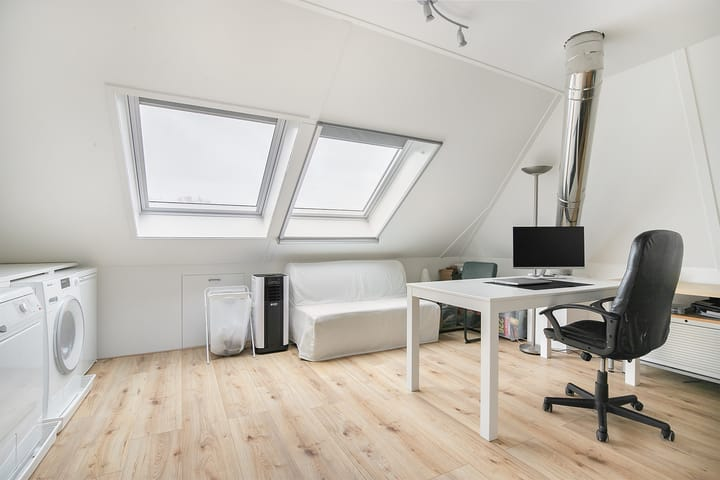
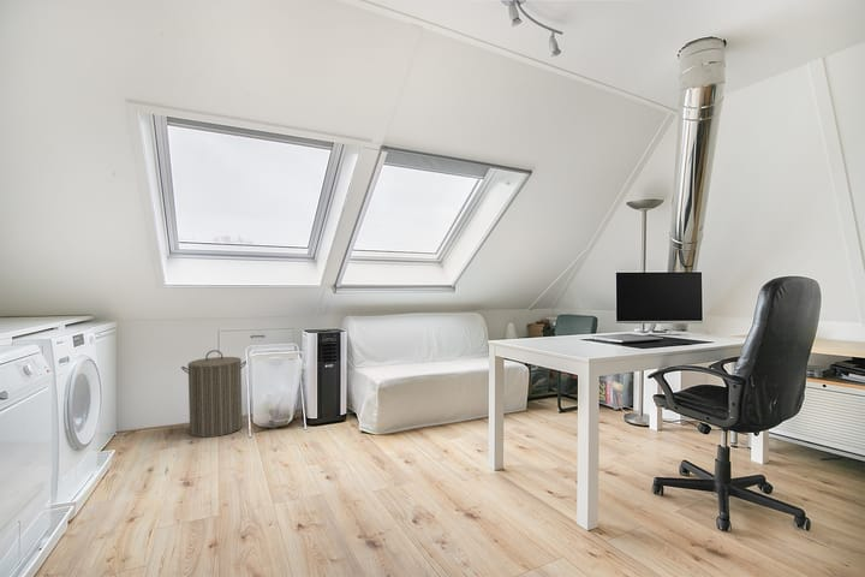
+ laundry hamper (215, 389)
